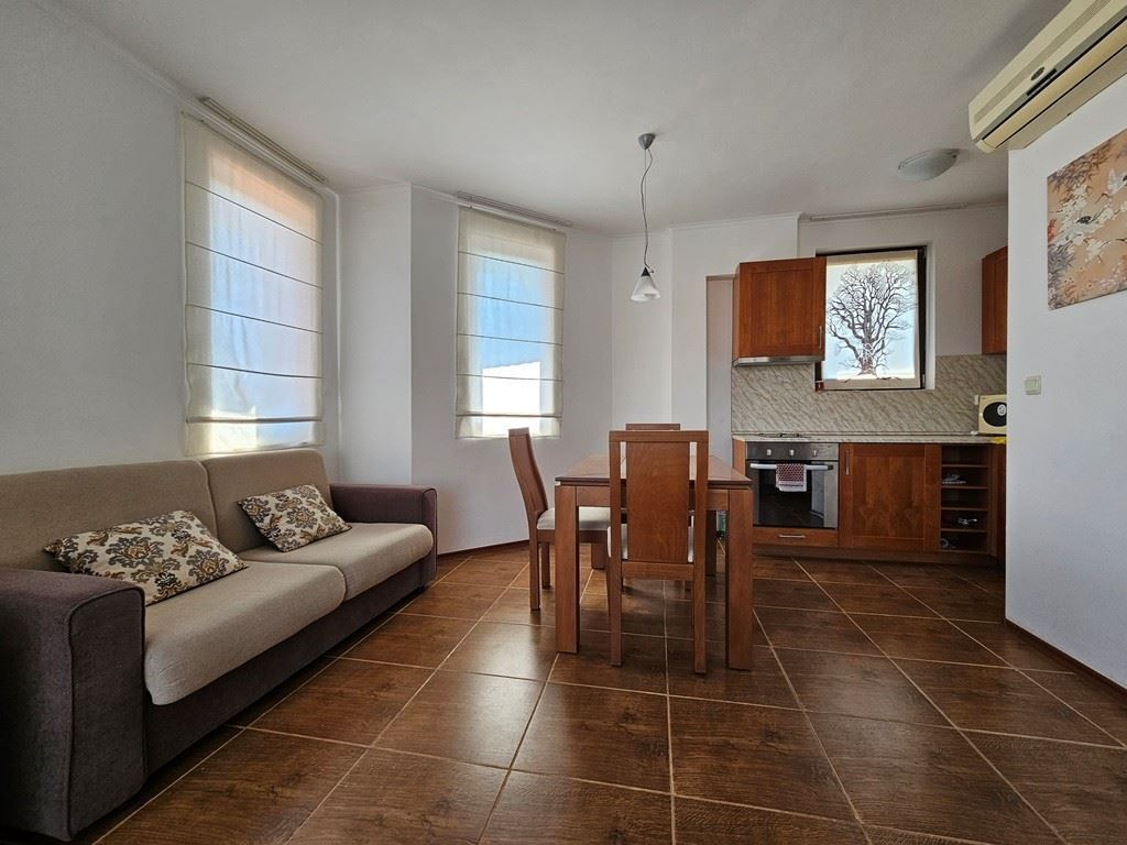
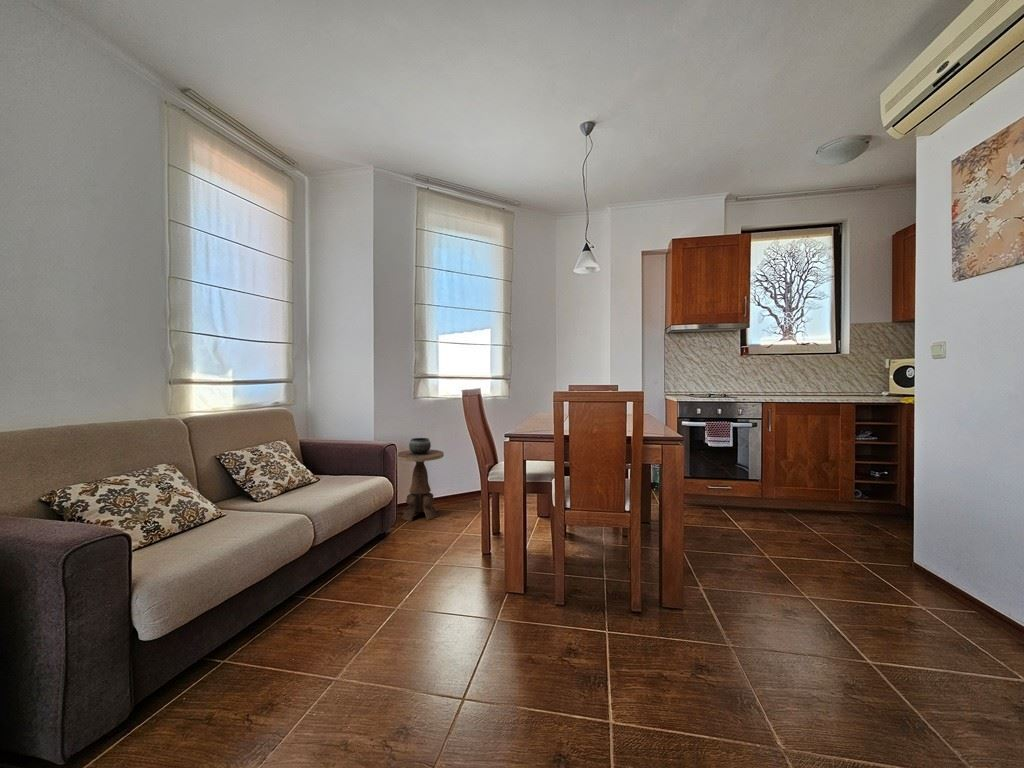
+ side table (420, 476)
